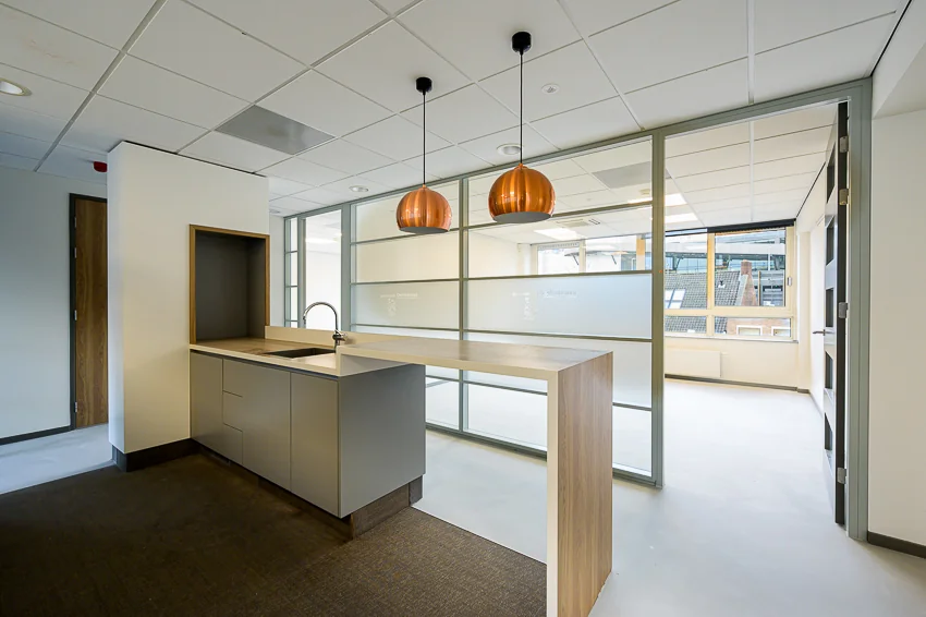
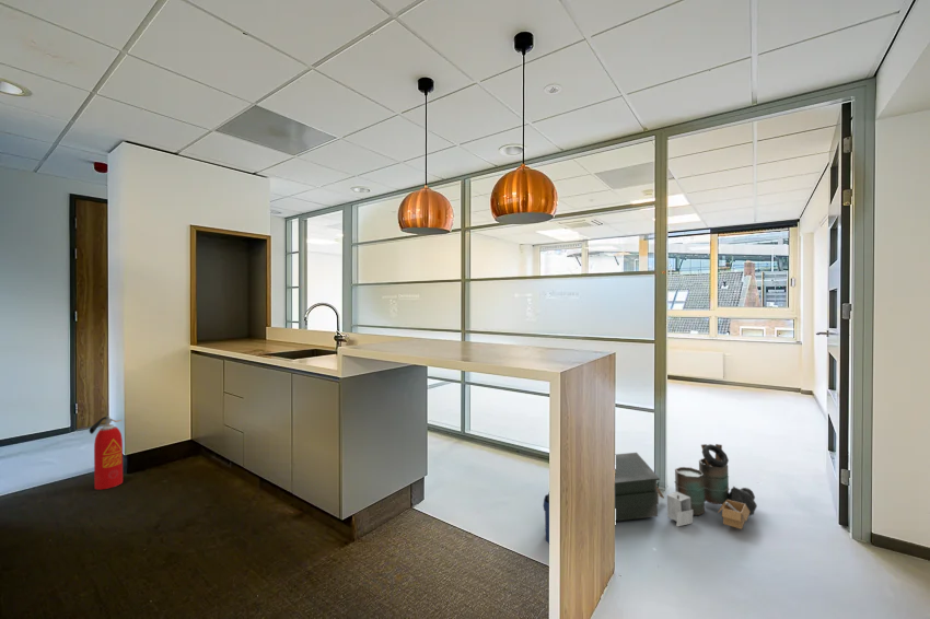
+ fire extinguisher (106, 451)
+ garbage (652, 490)
